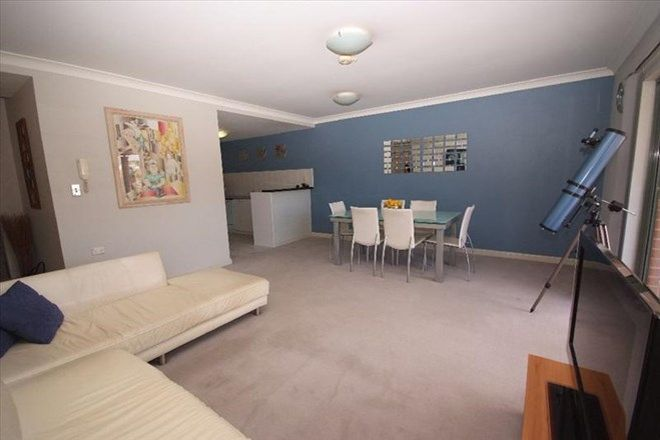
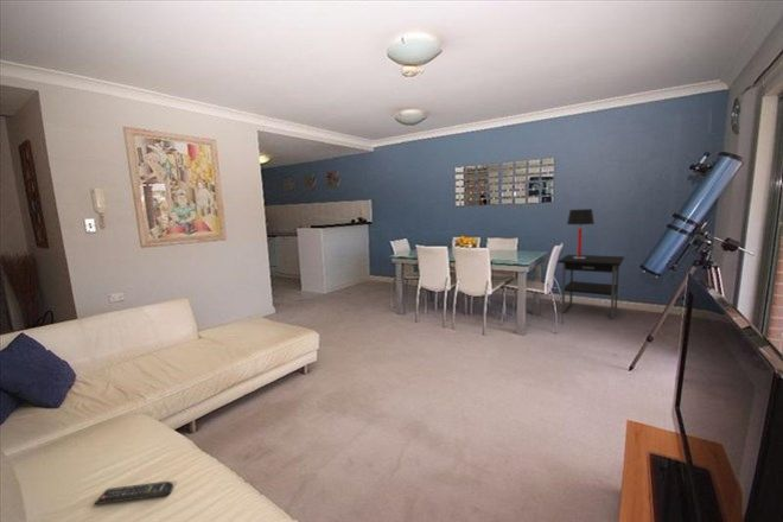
+ remote control (134, 492)
+ table lamp (579, 234)
+ nightstand (590, 285)
